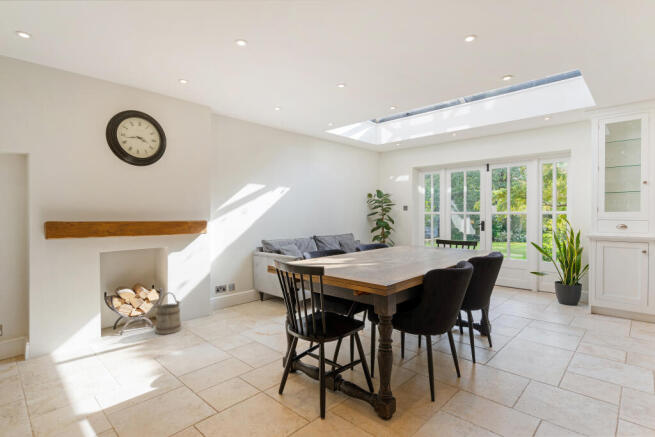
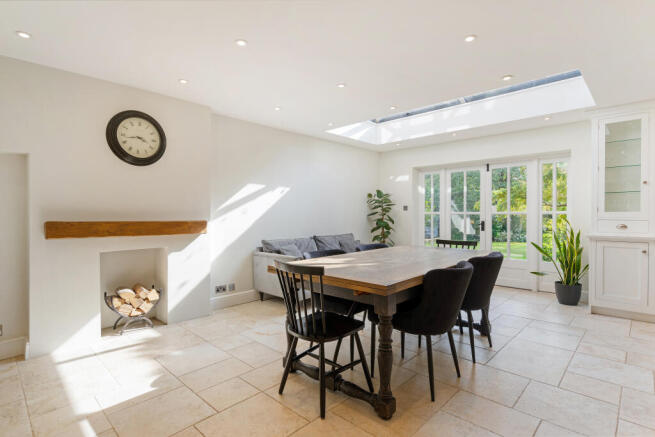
- bucket (168, 311)
